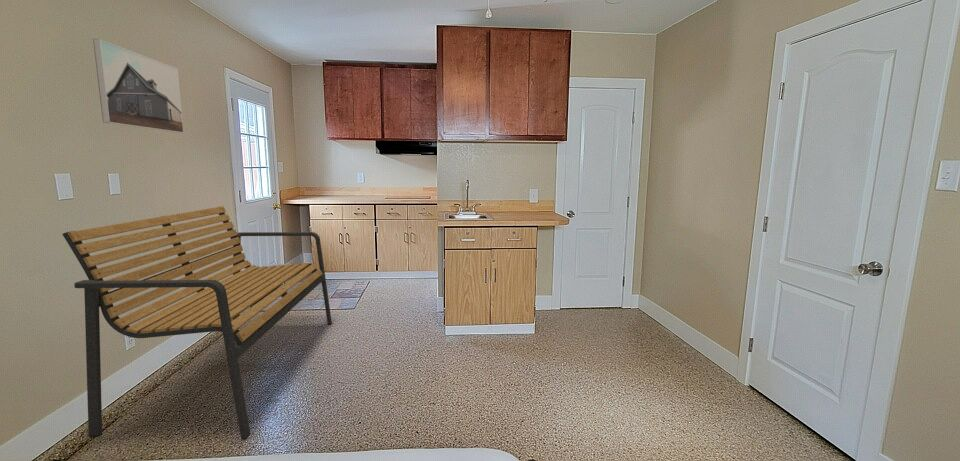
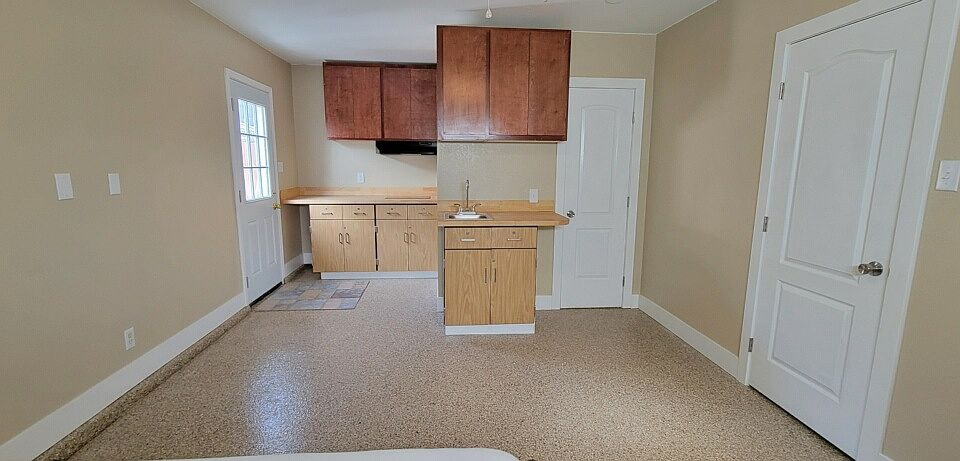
- bench (233, 293)
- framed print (144, 92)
